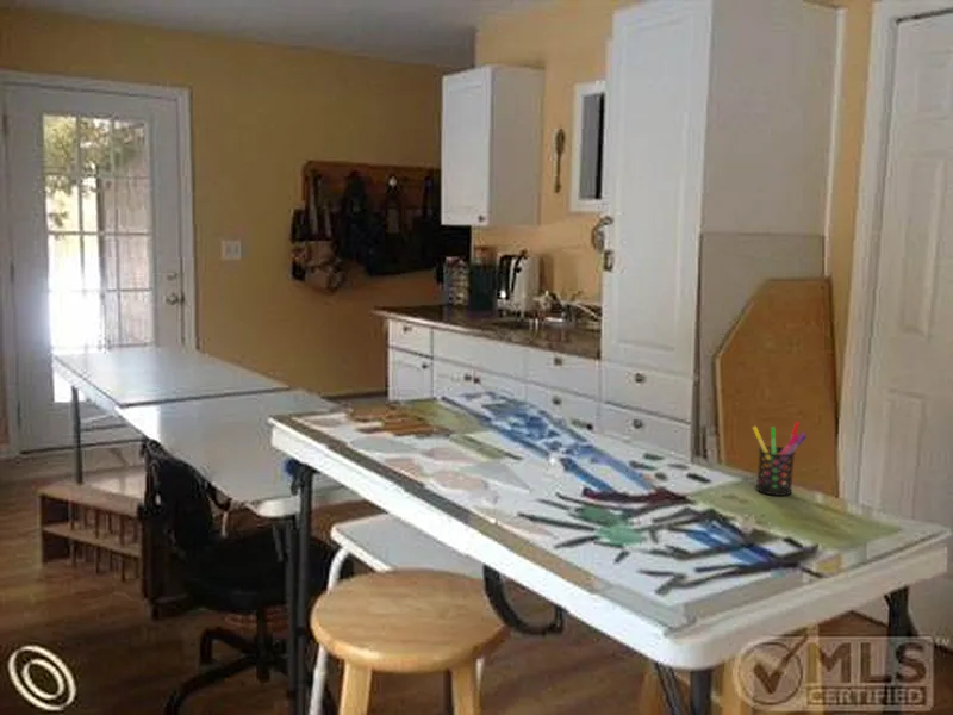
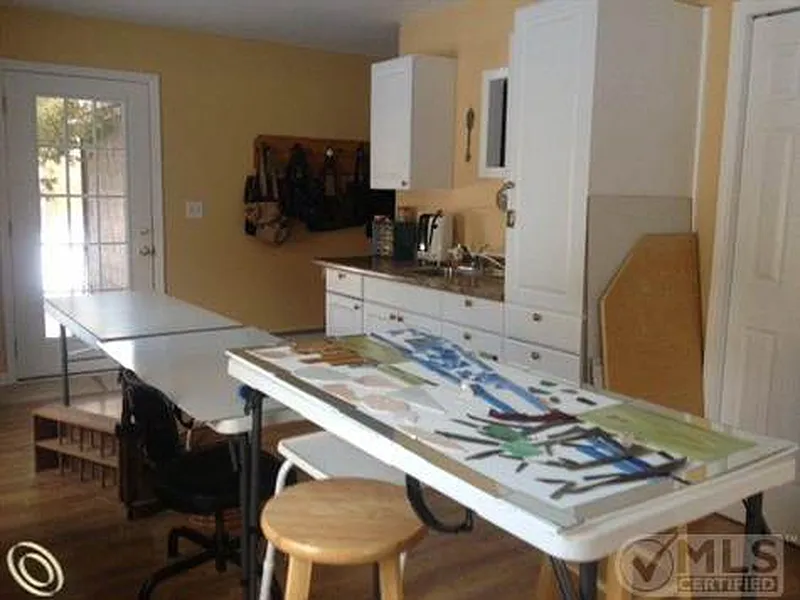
- pen holder (777, 454)
